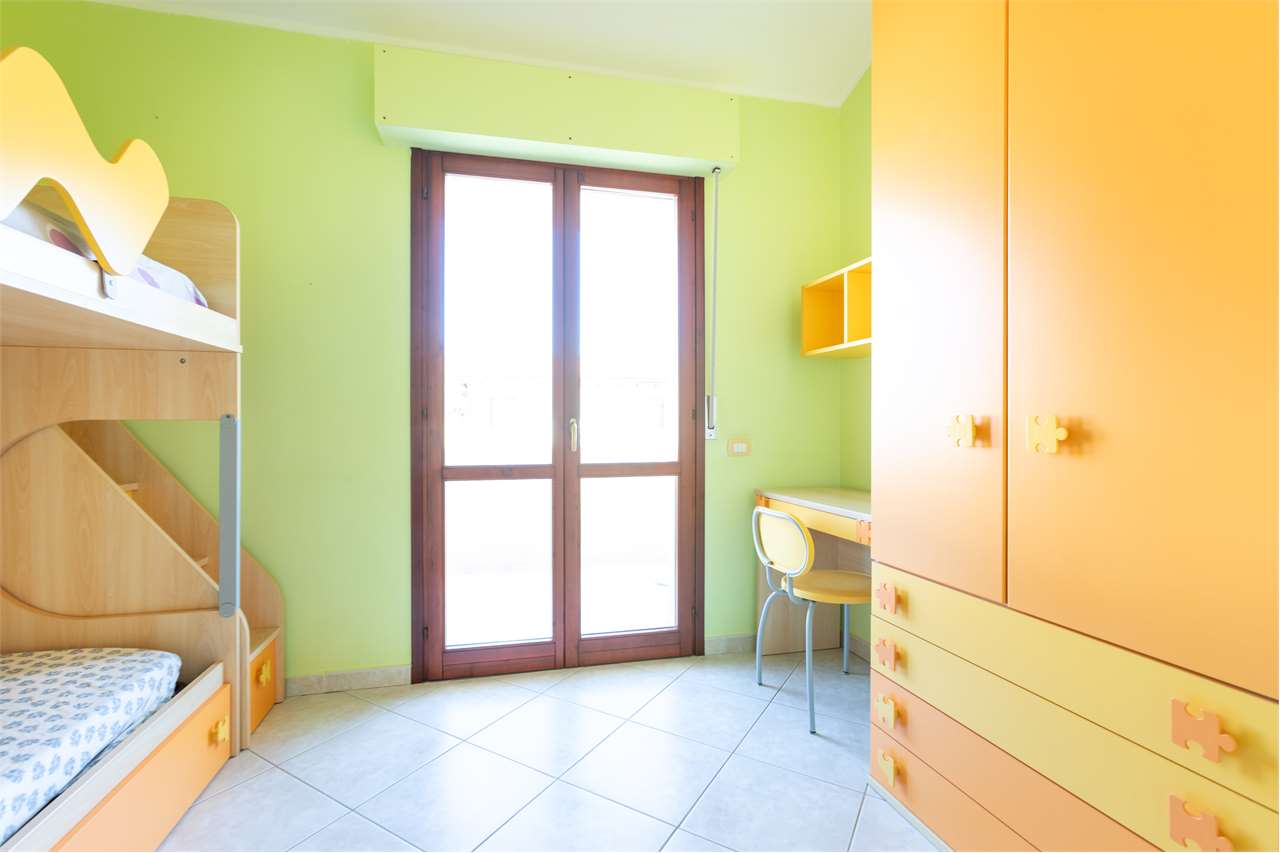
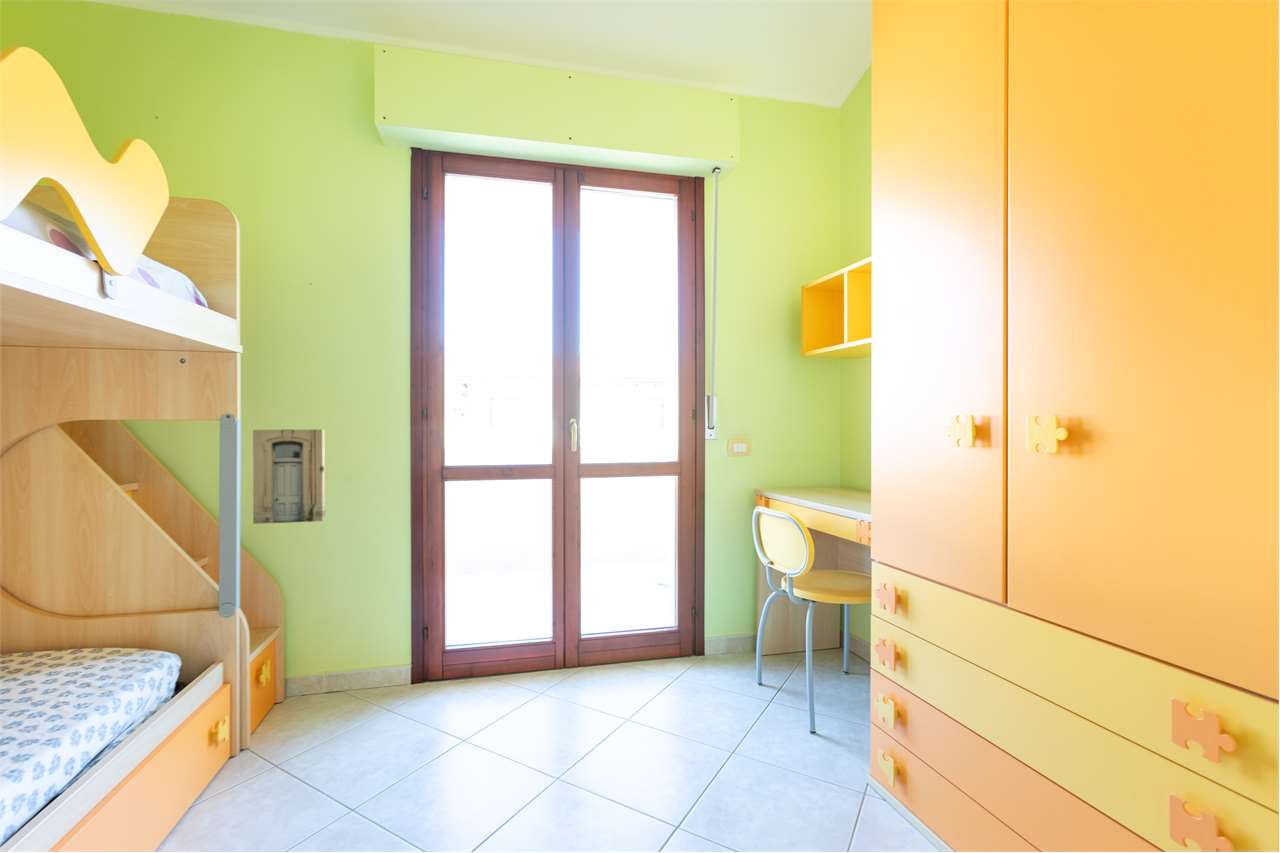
+ wall art (289, 475)
